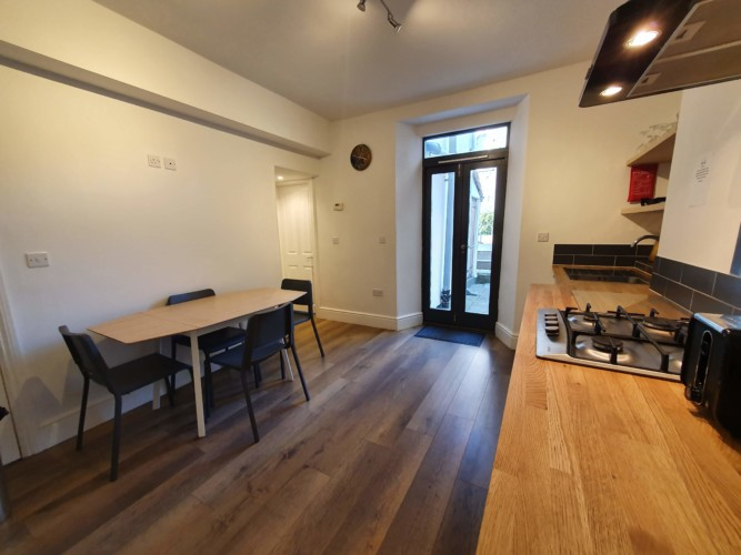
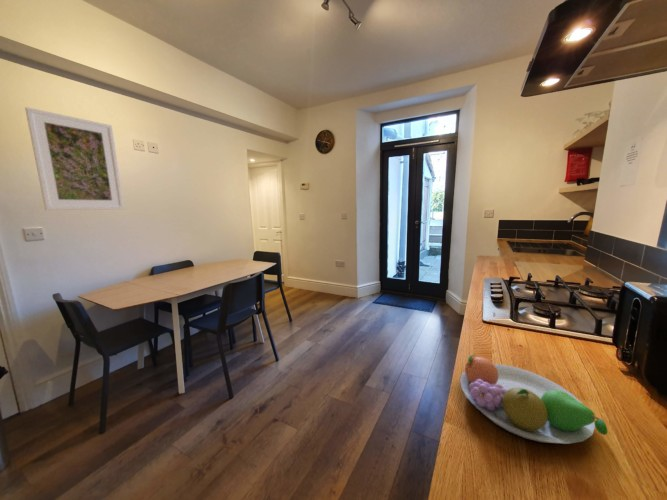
+ fruit bowl (523, 389)
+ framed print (80, 164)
